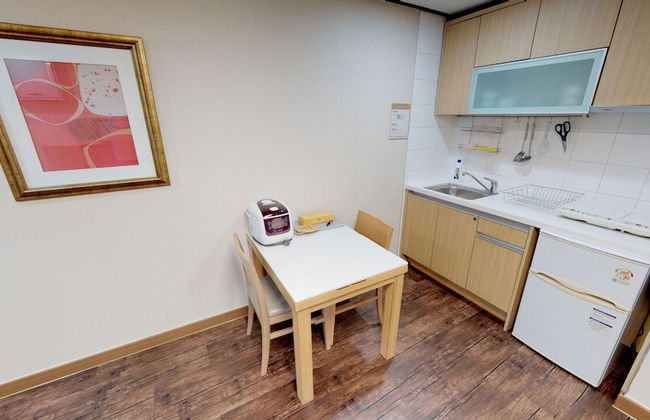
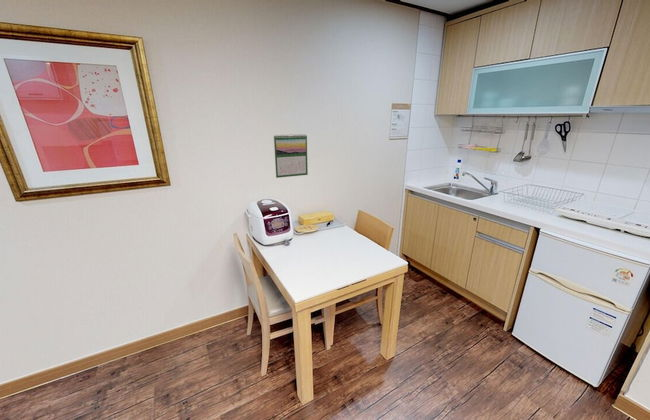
+ calendar (291, 155)
